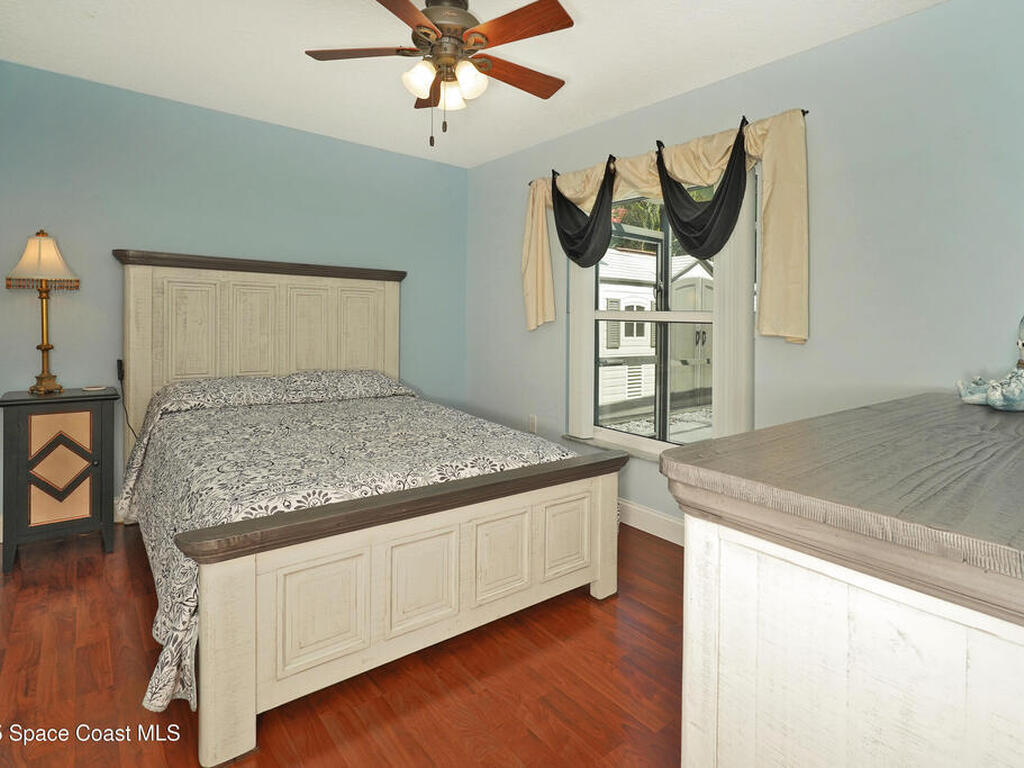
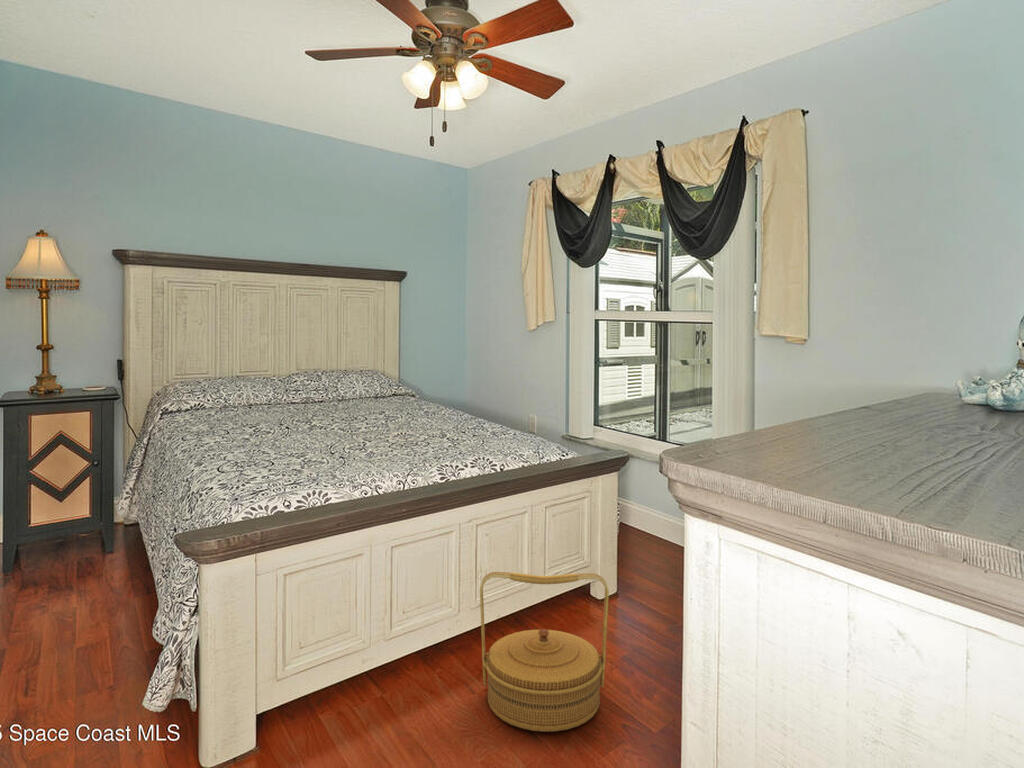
+ woven basket (543, 636)
